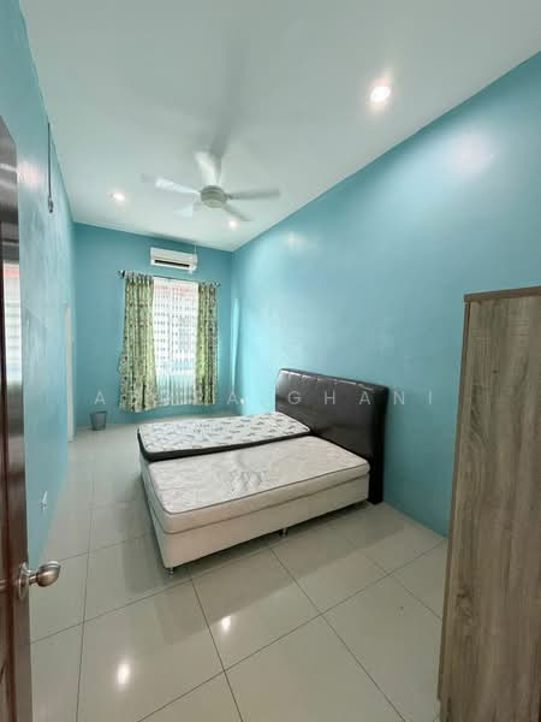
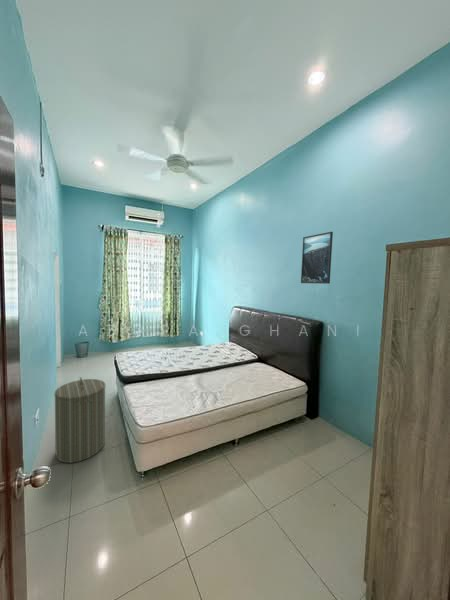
+ laundry hamper (81, 413)
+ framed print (315, 259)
